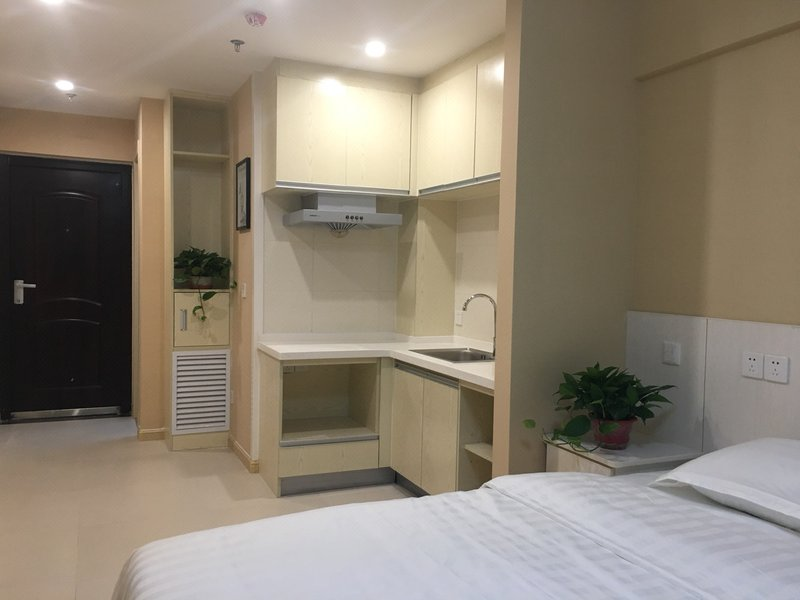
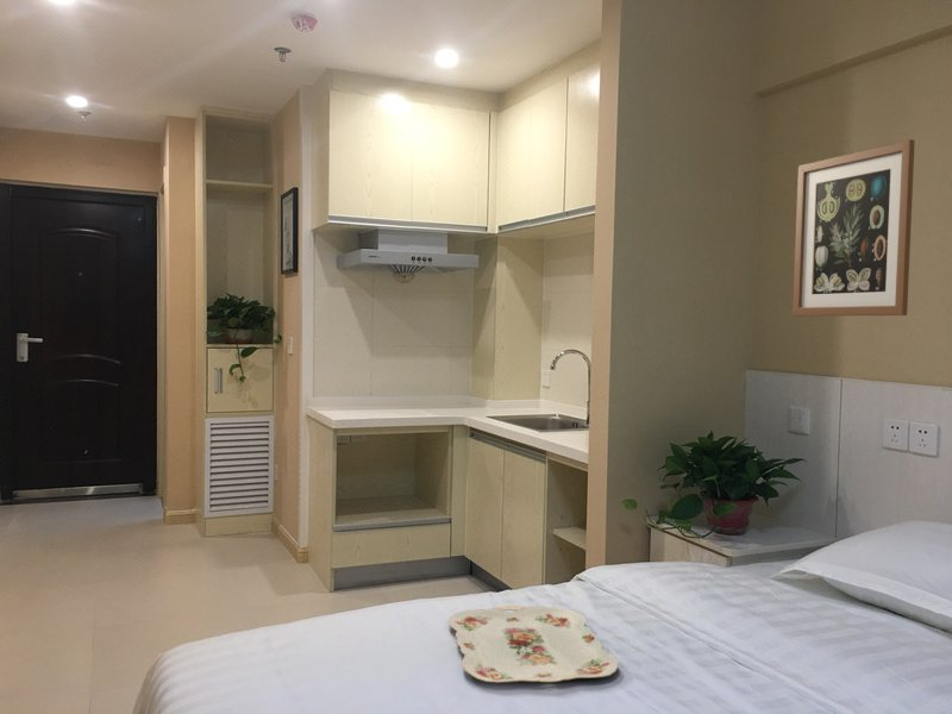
+ wall art (848, 234)
+ serving tray (527, 643)
